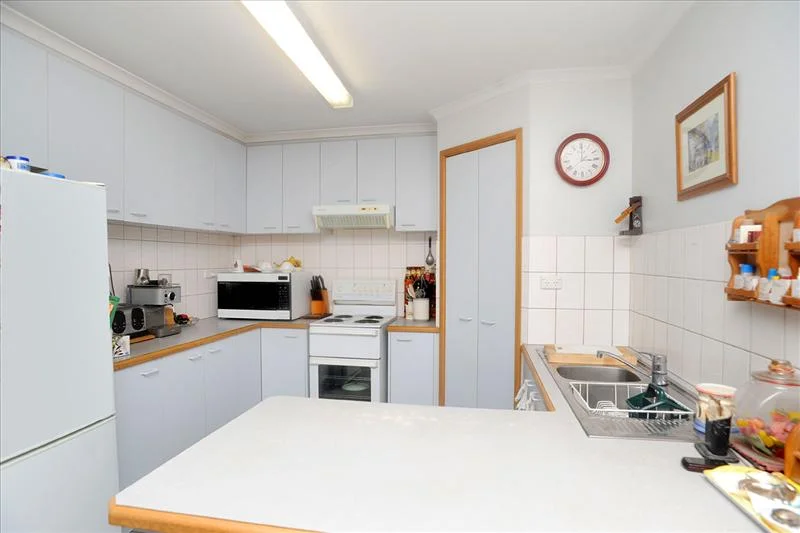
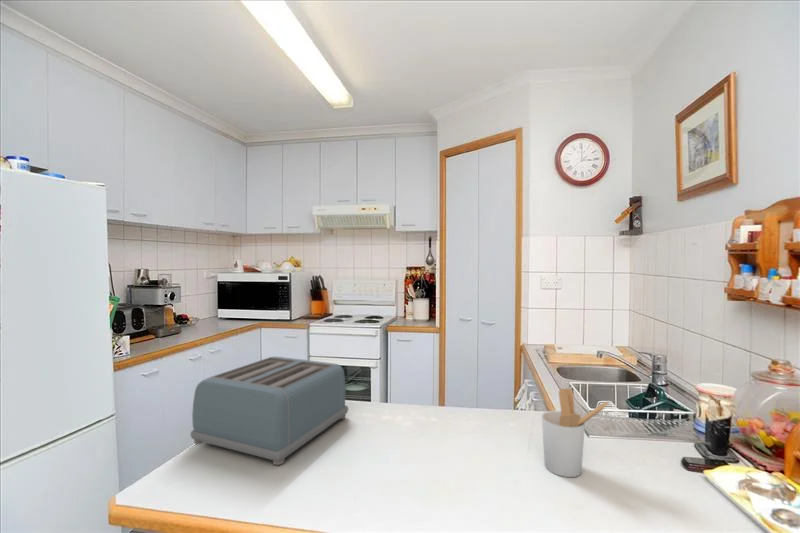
+ toaster (279, 397)
+ utensil holder (574, 433)
